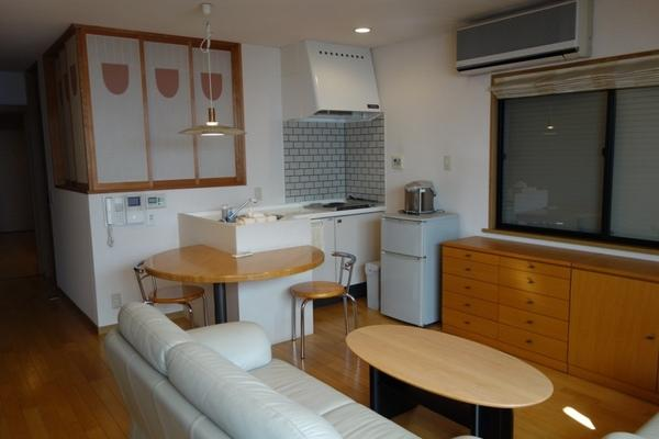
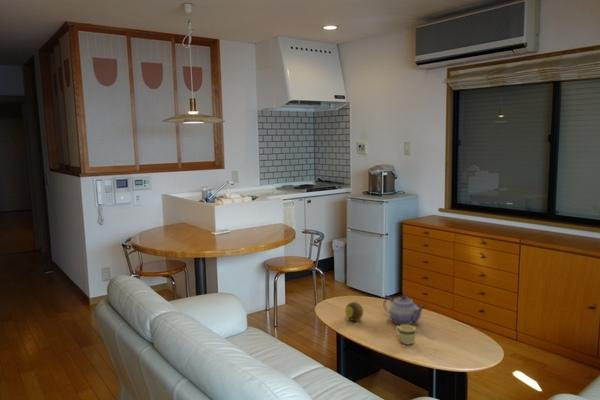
+ fruit (354, 311)
+ mug (404, 333)
+ teapot (403, 308)
